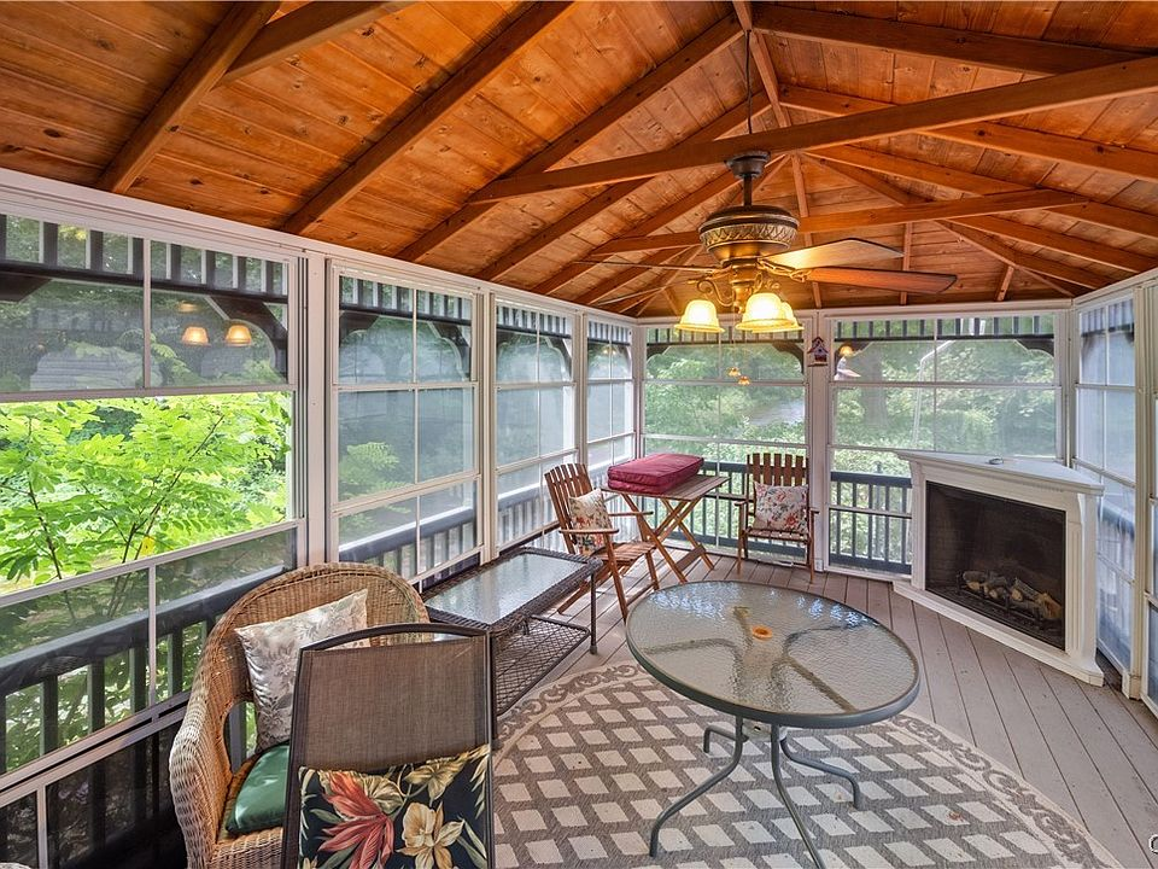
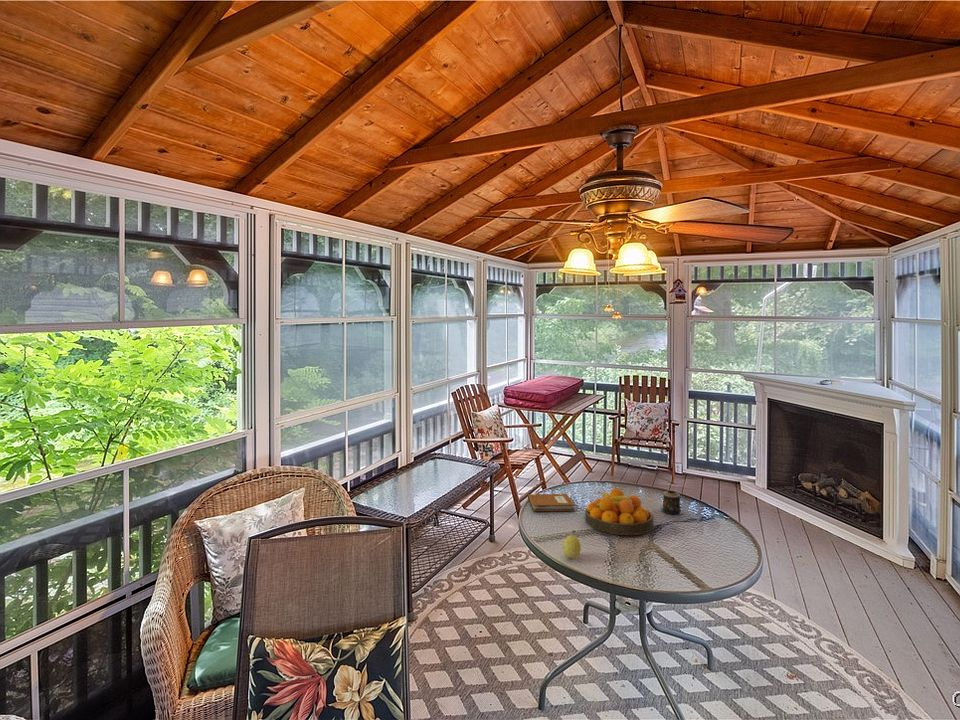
+ fruit bowl (618, 508)
+ fruit (571, 546)
+ candle (669, 500)
+ notebook (551, 501)
